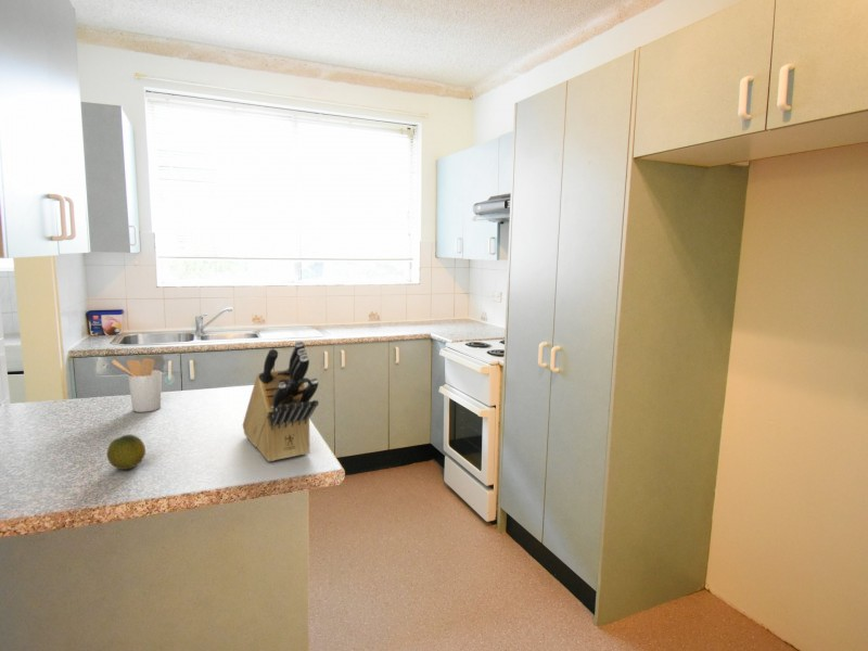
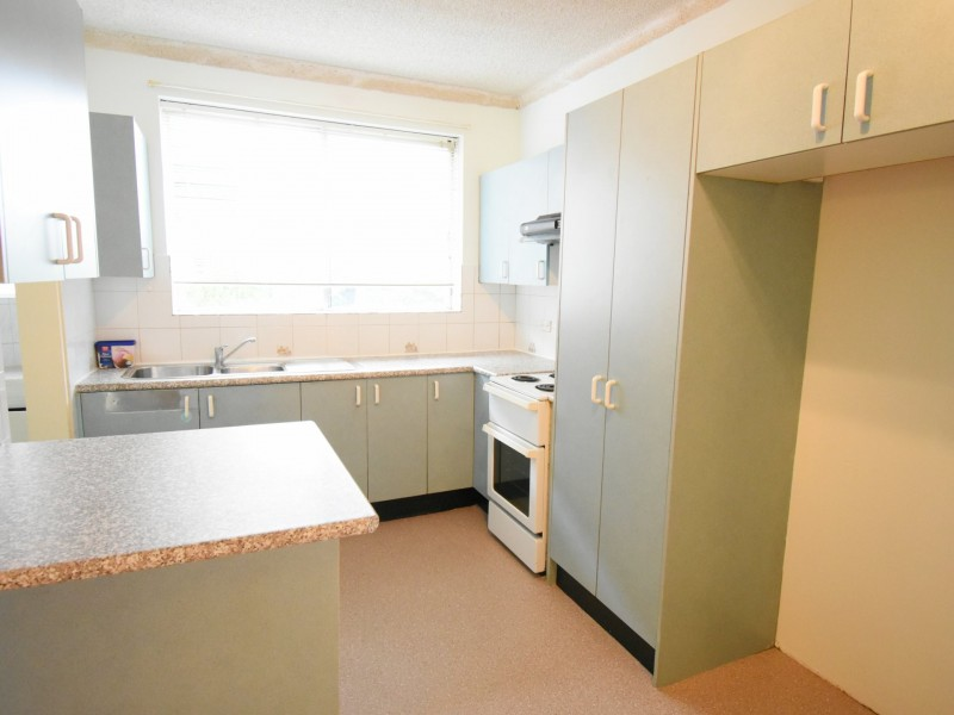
- utensil holder (137, 383)
- knife block (278, 393)
- fruit (126, 451)
